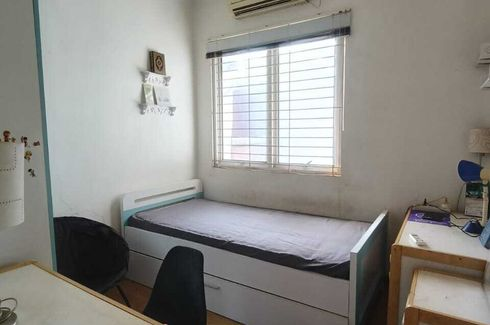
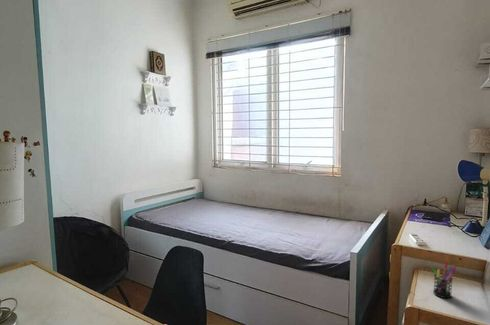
+ pen holder (441, 277)
